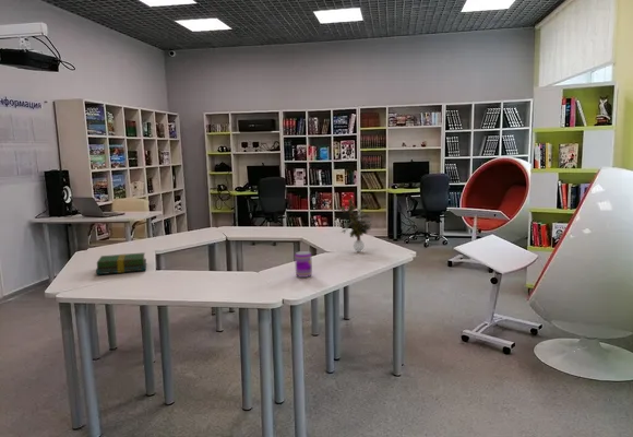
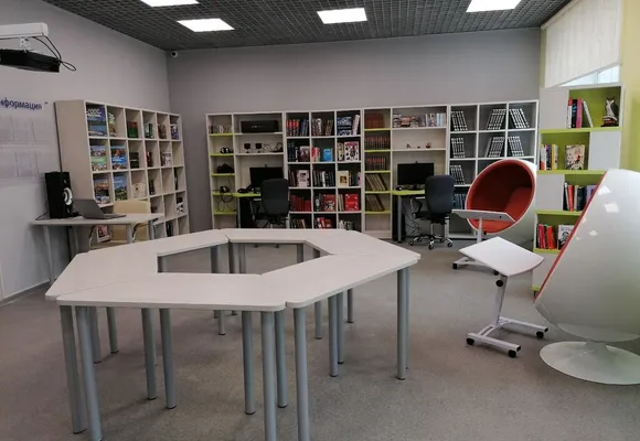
- book (122, 262)
- potted plant (354, 224)
- beverage can (303, 263)
